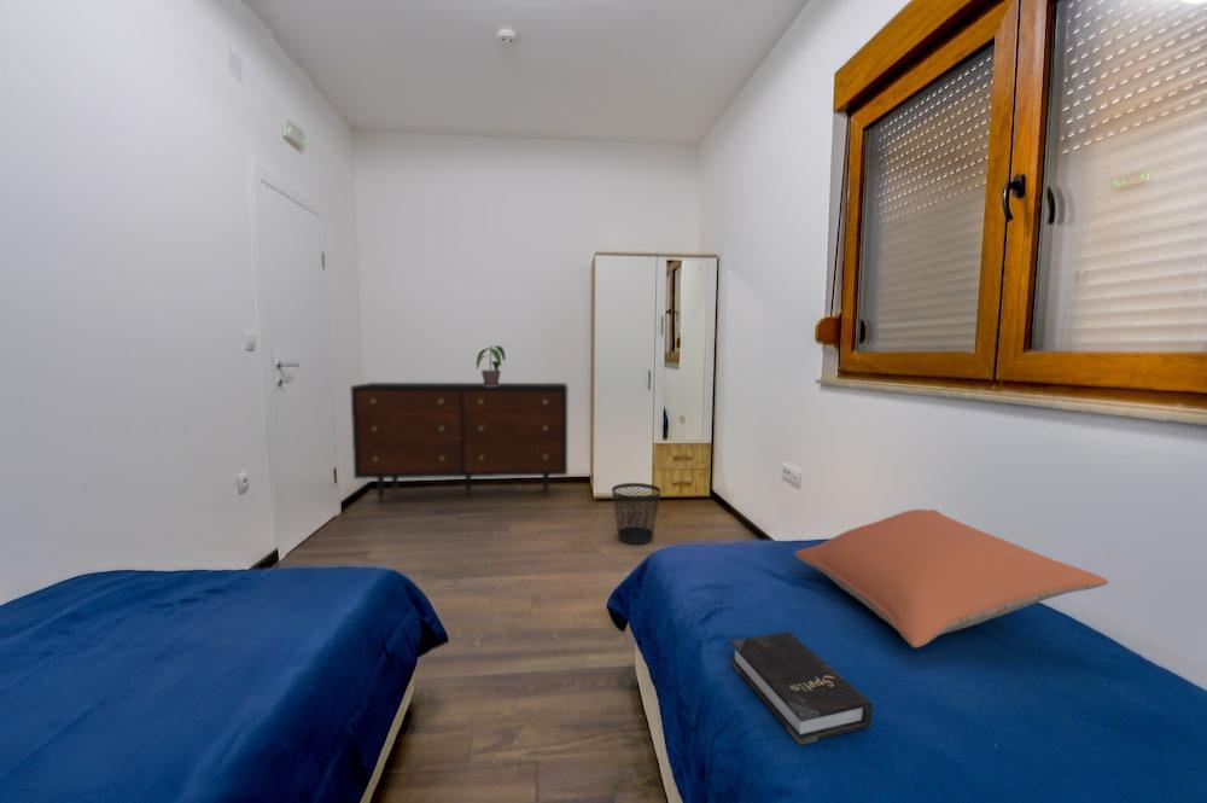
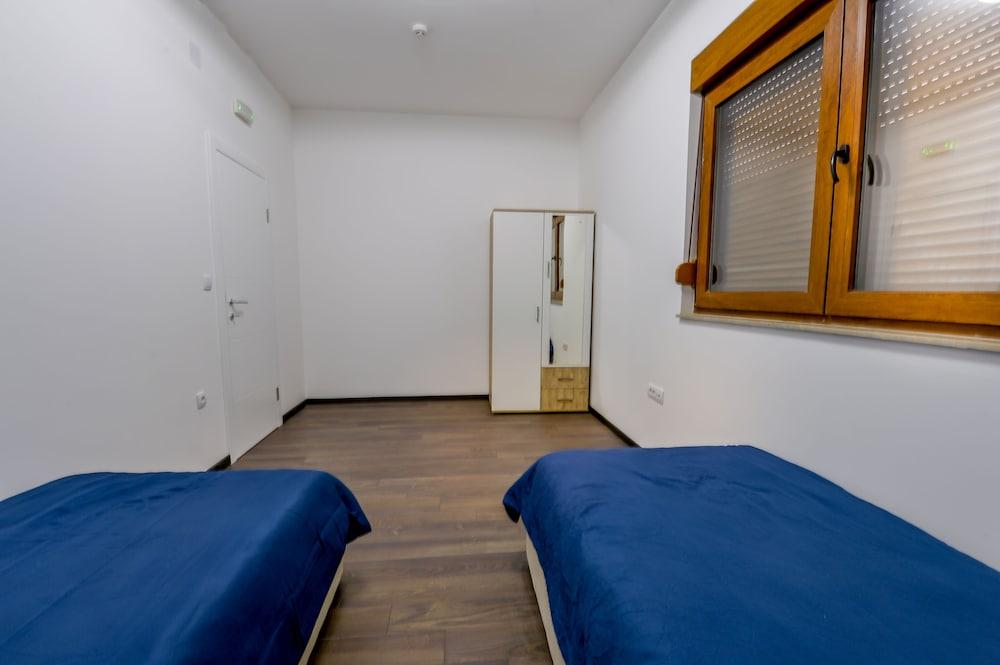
- dresser (467, 440)
- hardback book (794, 680)
- wastebasket (635, 513)
- potted plant (490, 365)
- pillow (923, 565)
